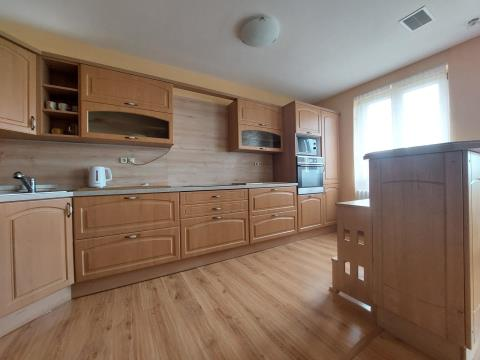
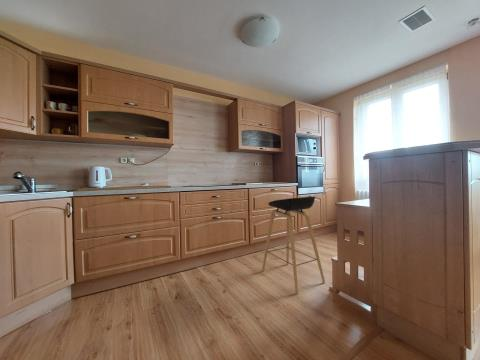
+ stool (290, 236)
